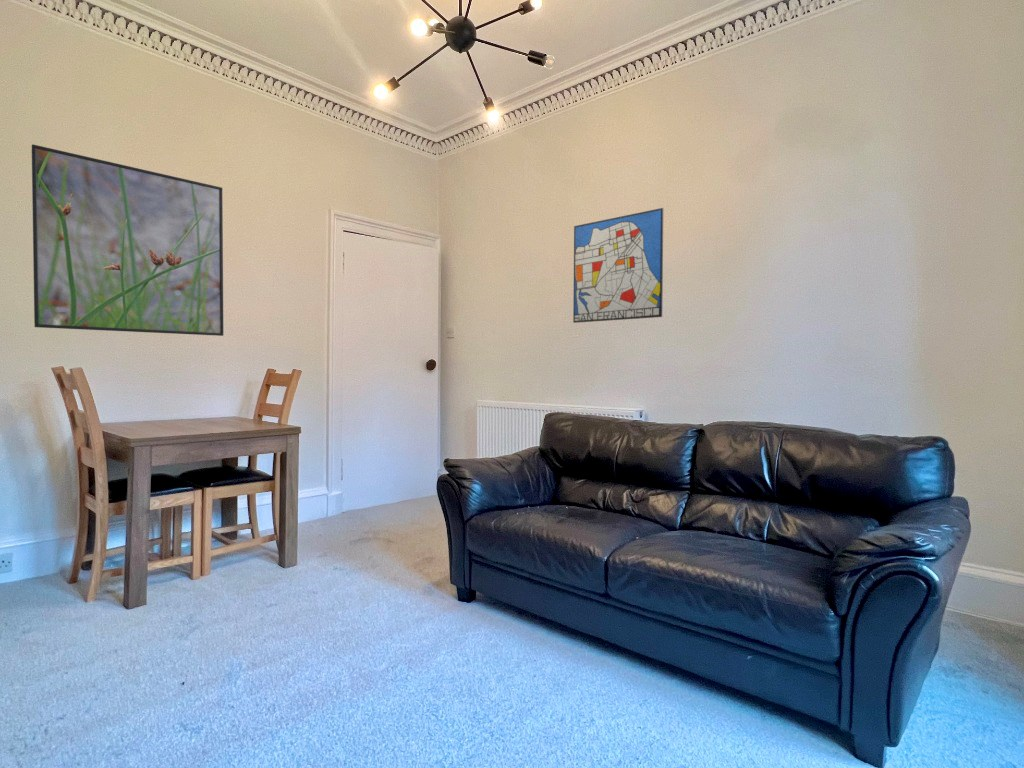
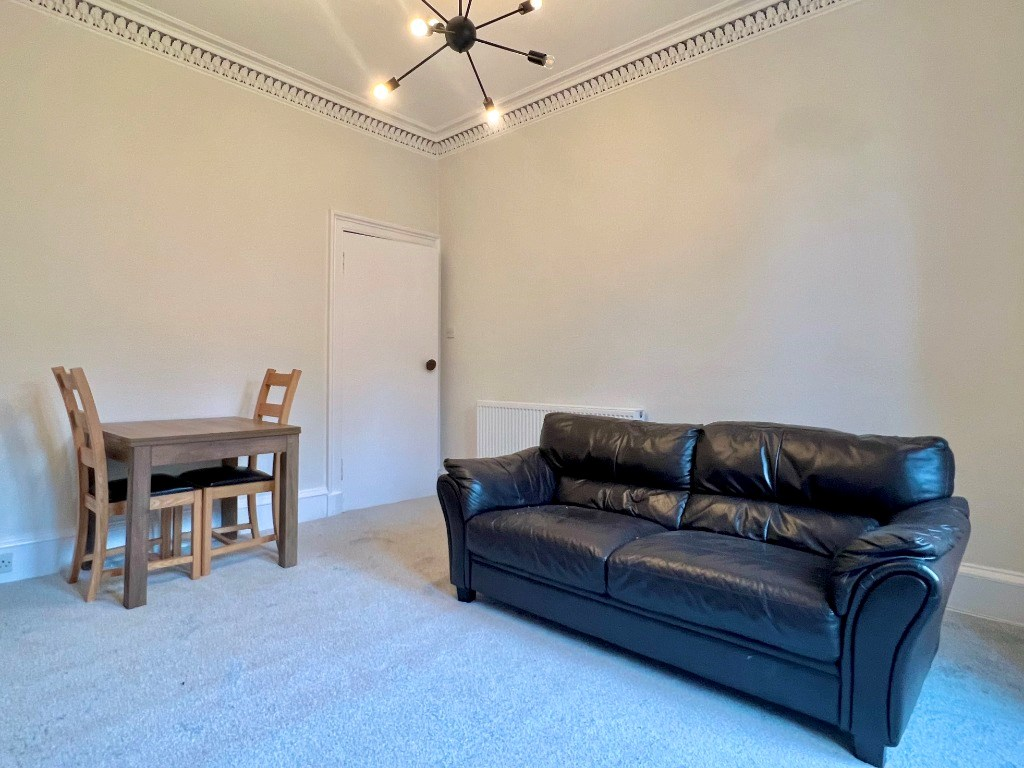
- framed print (137, 250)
- wall art (615, 268)
